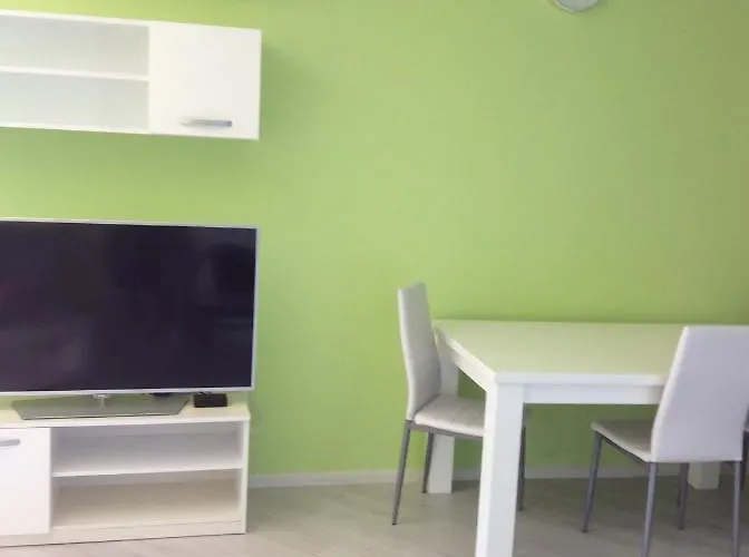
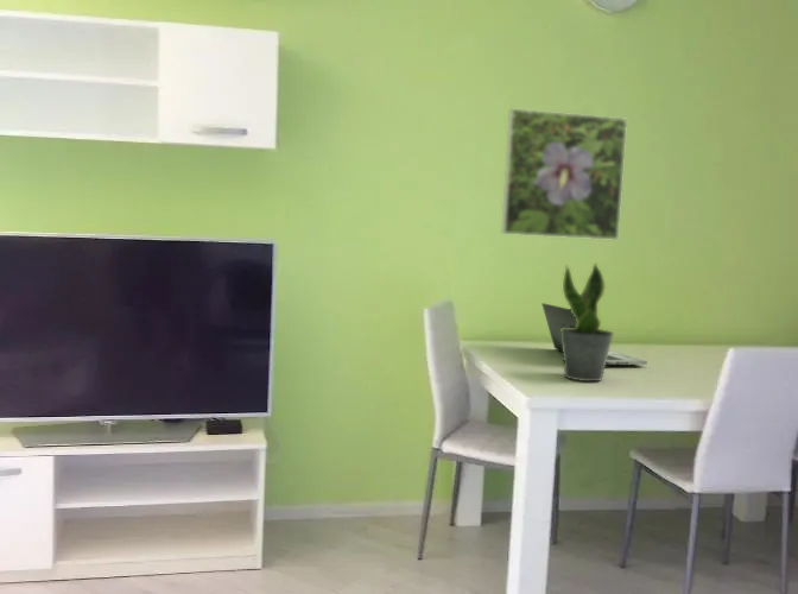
+ laptop (575, 327)
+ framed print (564, 175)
+ potted plant (588, 321)
